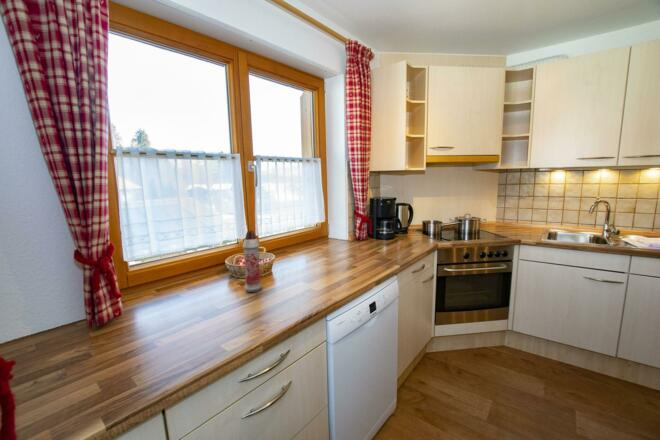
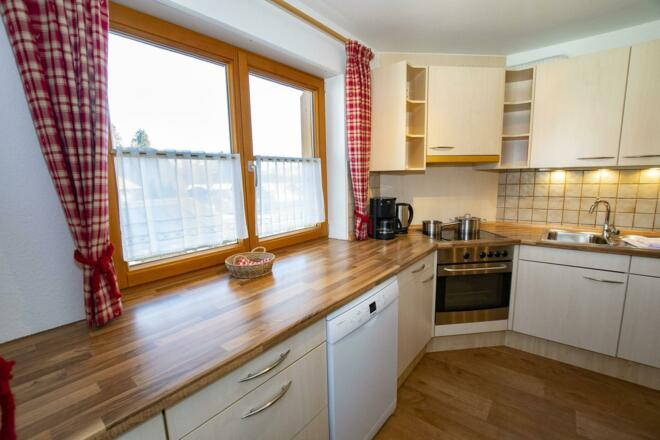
- spray bottle (251, 260)
